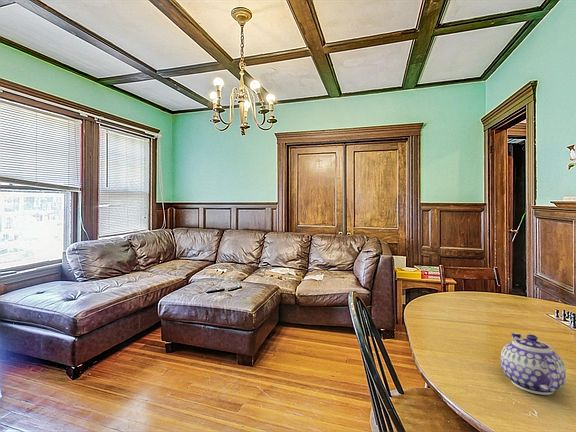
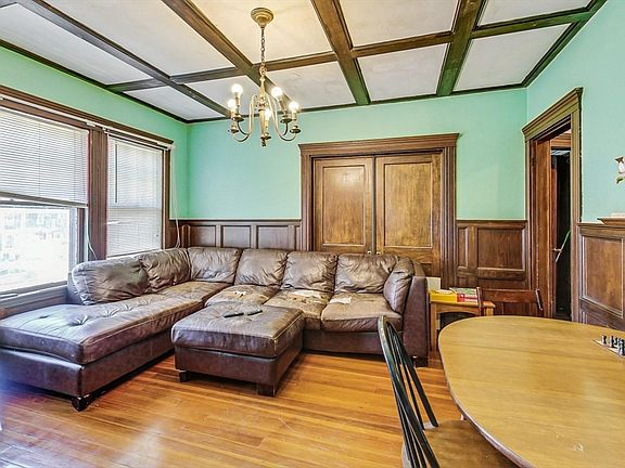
- teapot (531, 359)
